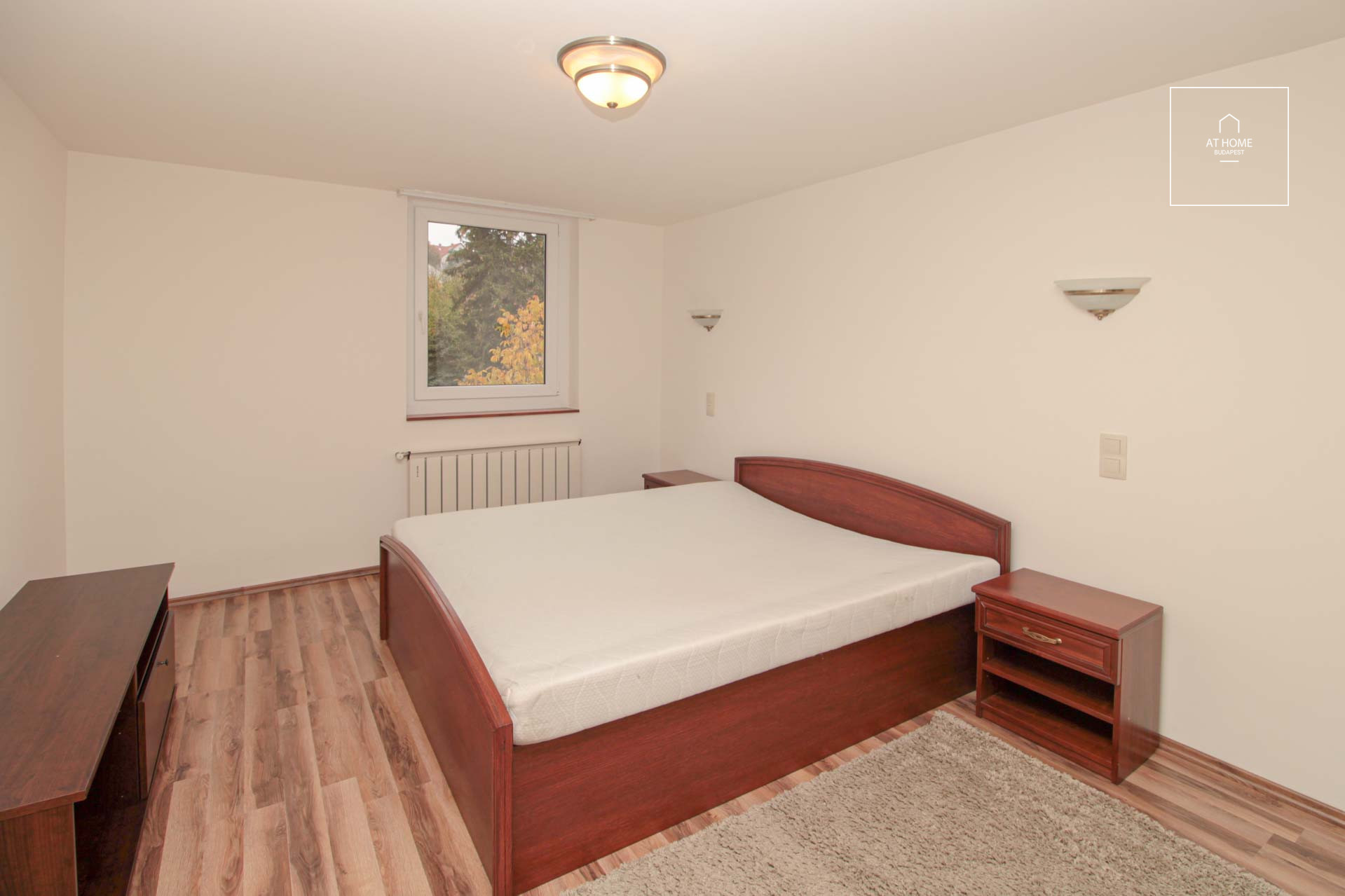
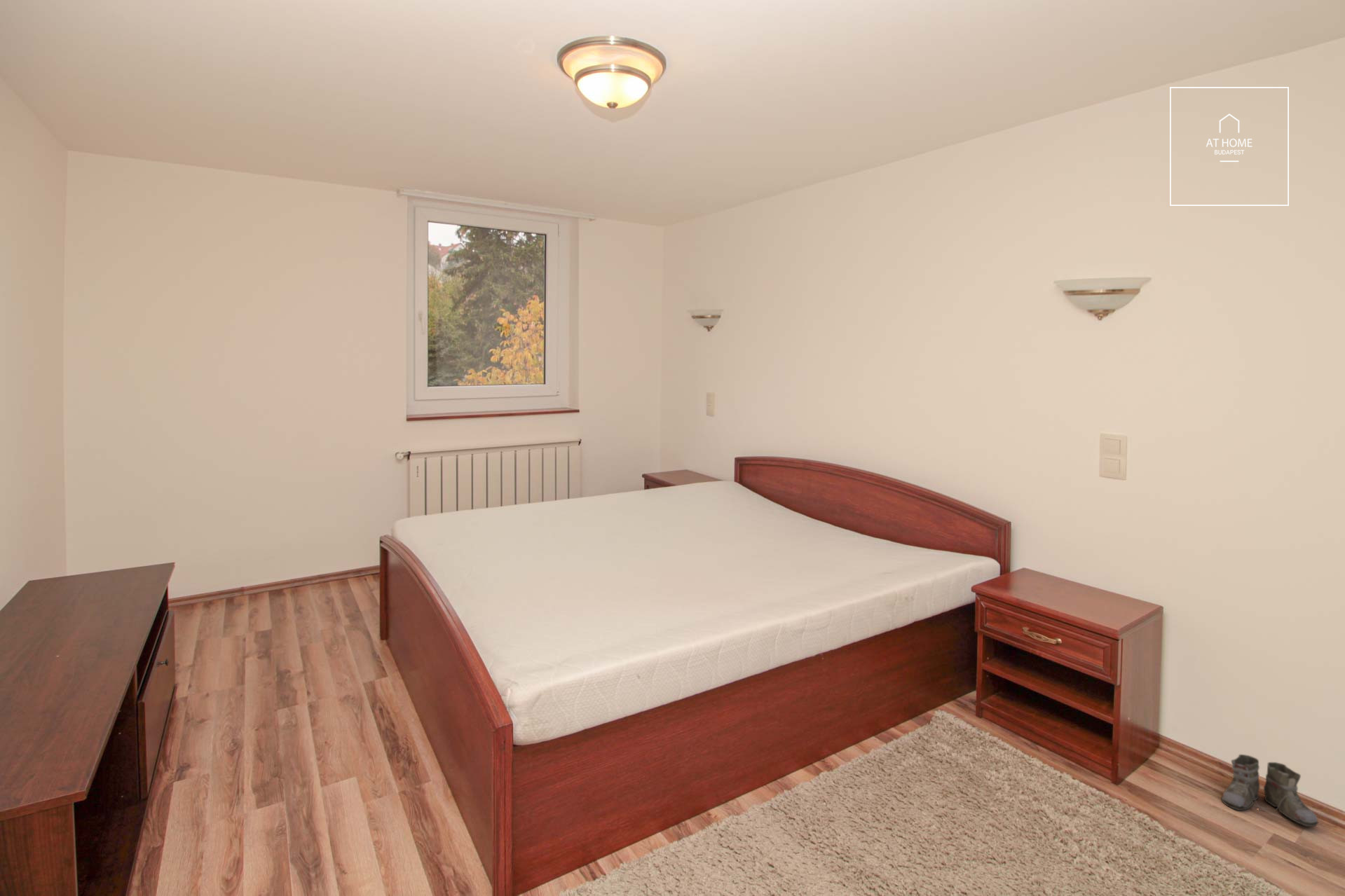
+ boots (1264, 787)
